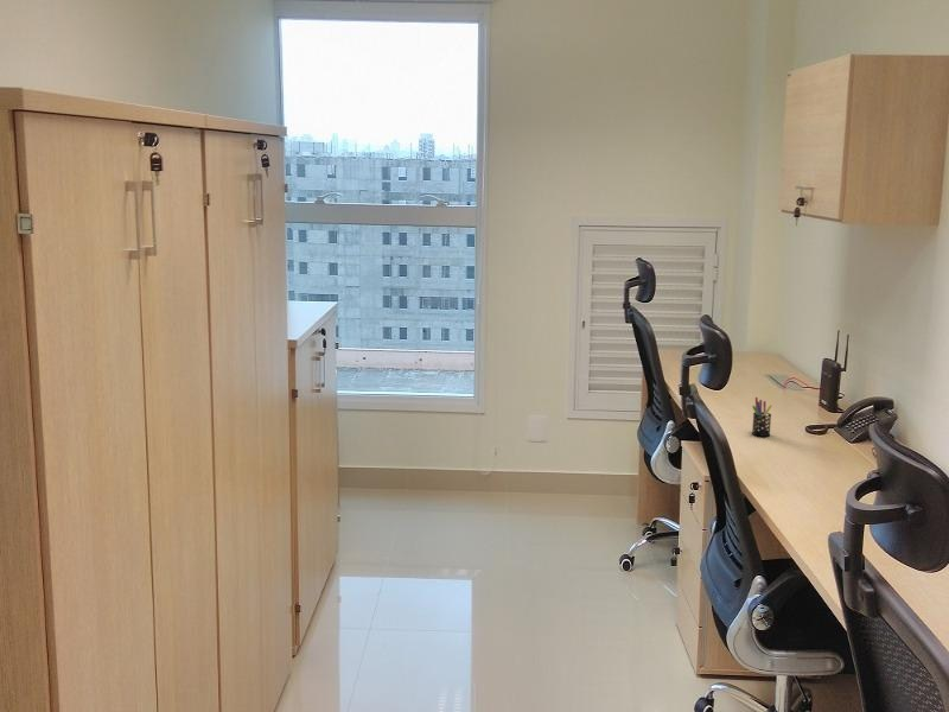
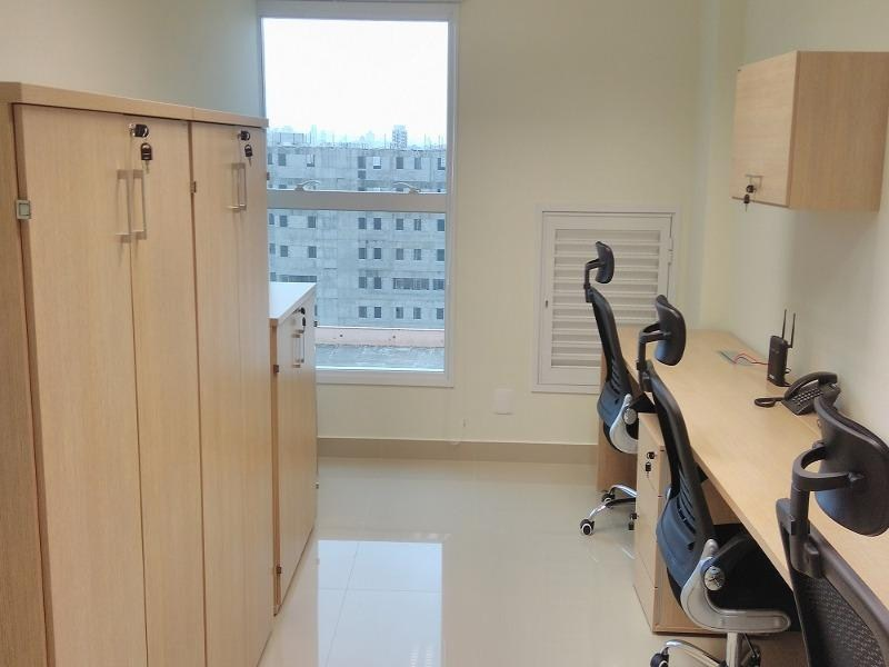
- pen holder (759, 417)
